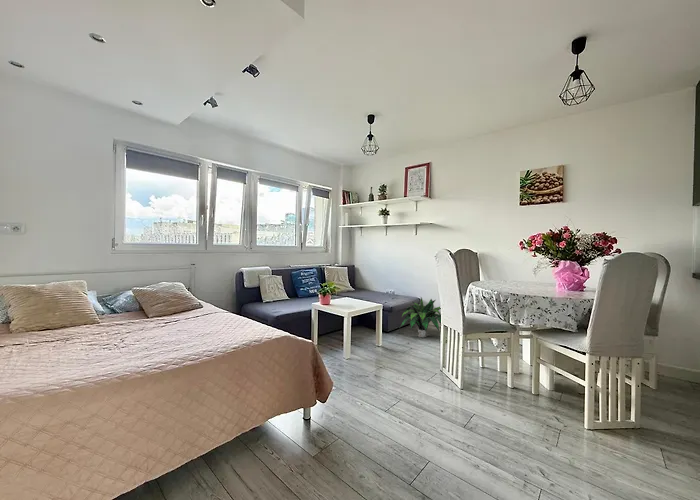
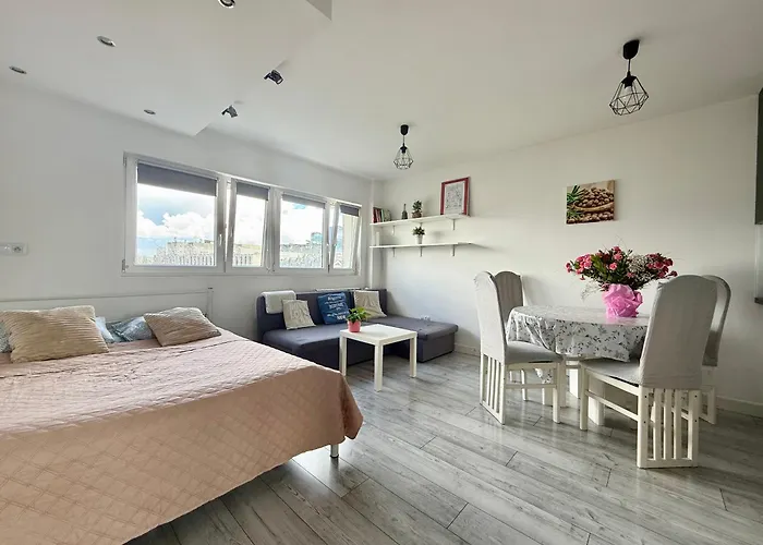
- potted plant (424, 316)
